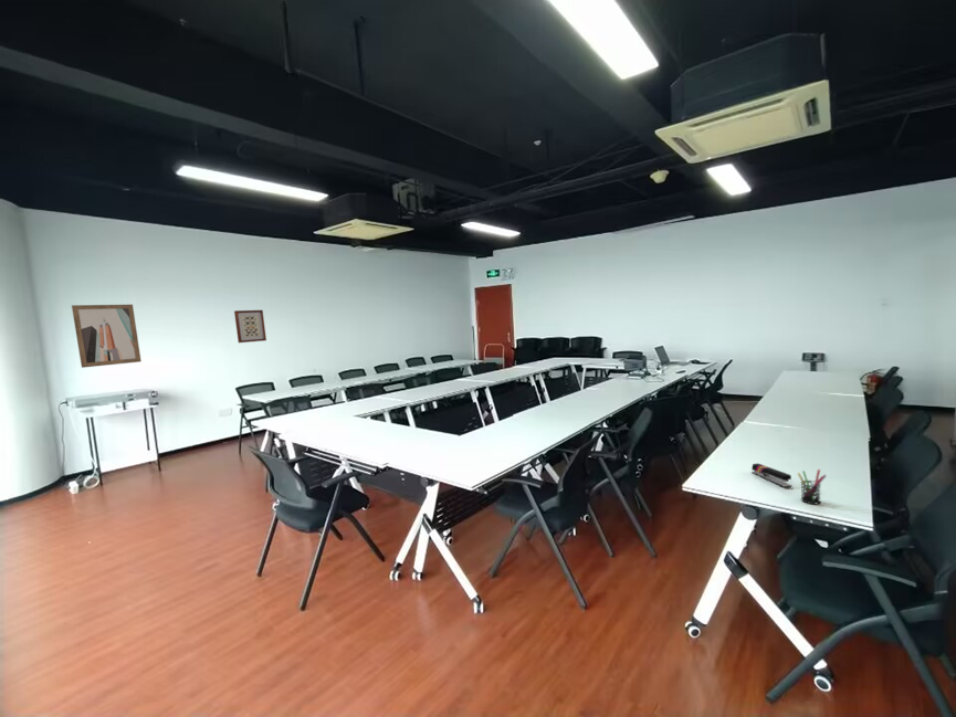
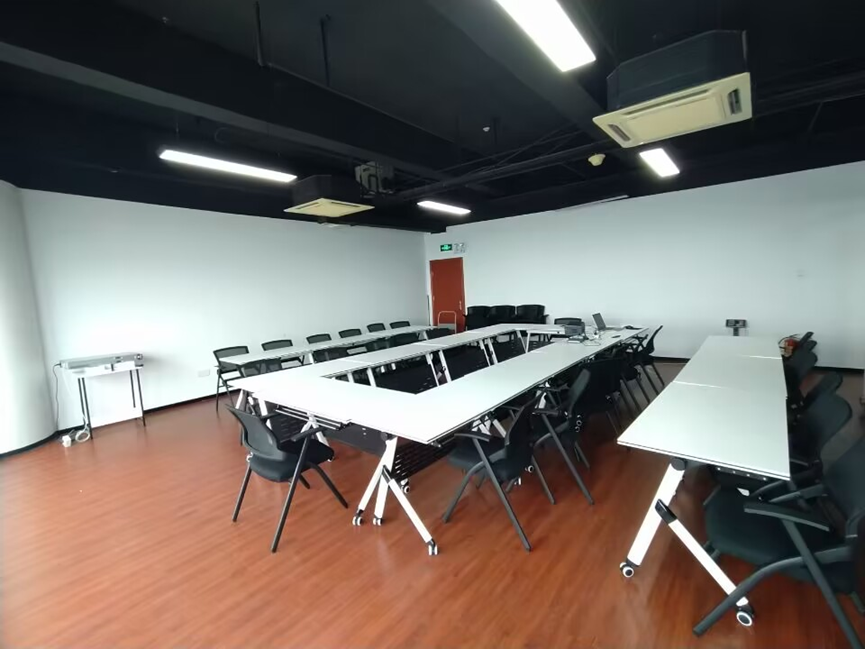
- pen holder (810, 485)
- wall art (107, 335)
- stapler (770, 474)
- wall art (250, 326)
